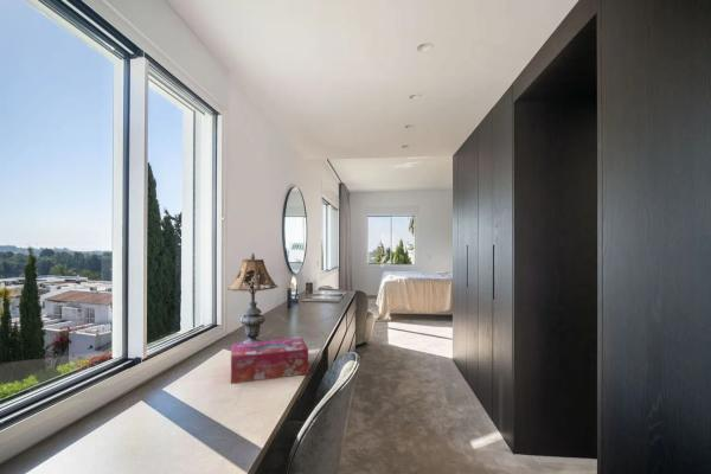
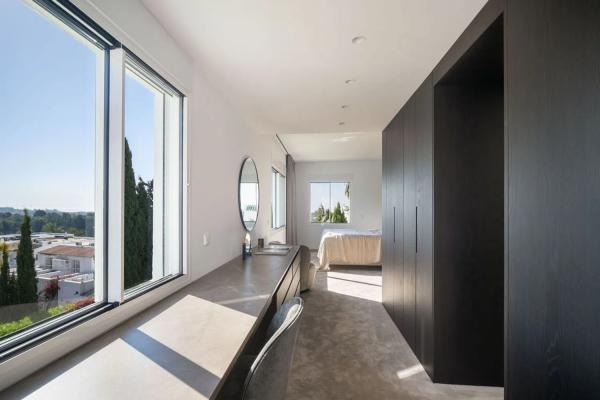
- tissue box (269, 358)
- table lamp (251, 297)
